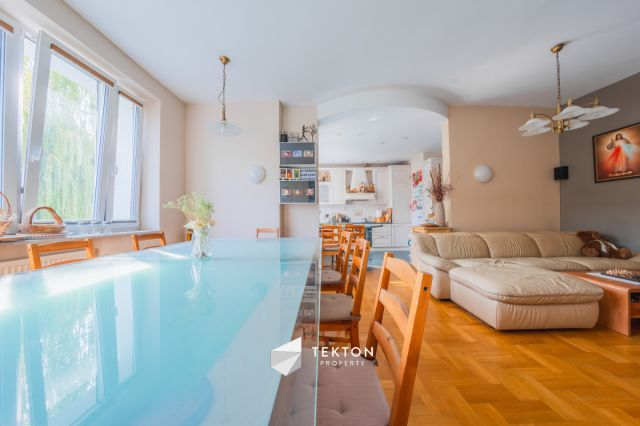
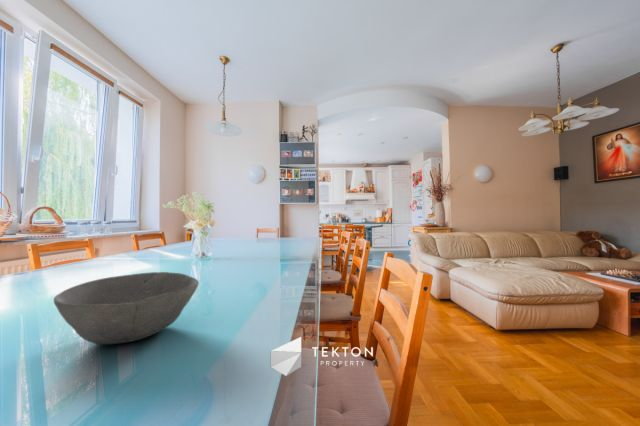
+ bowl (134, 308)
